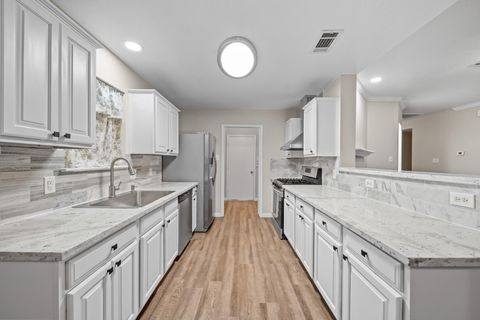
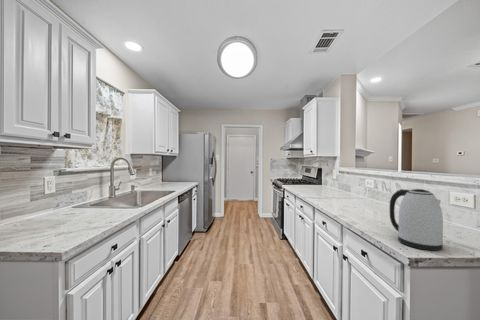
+ kettle (412, 214)
